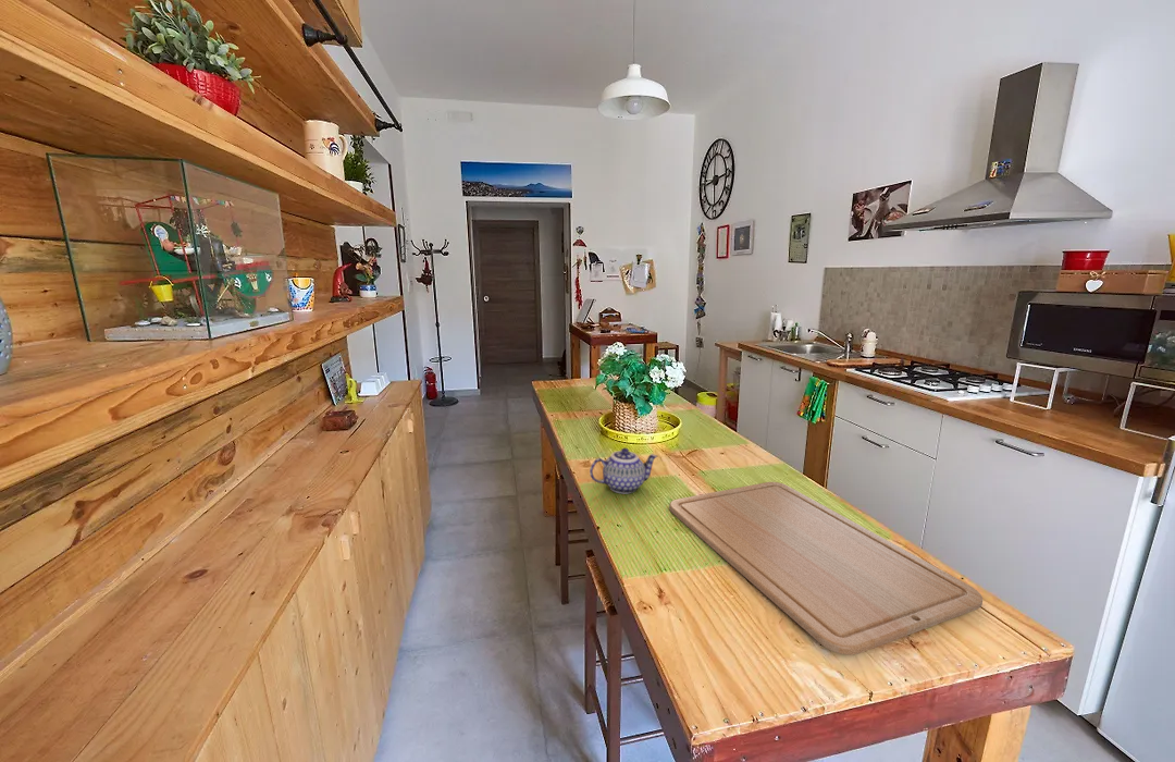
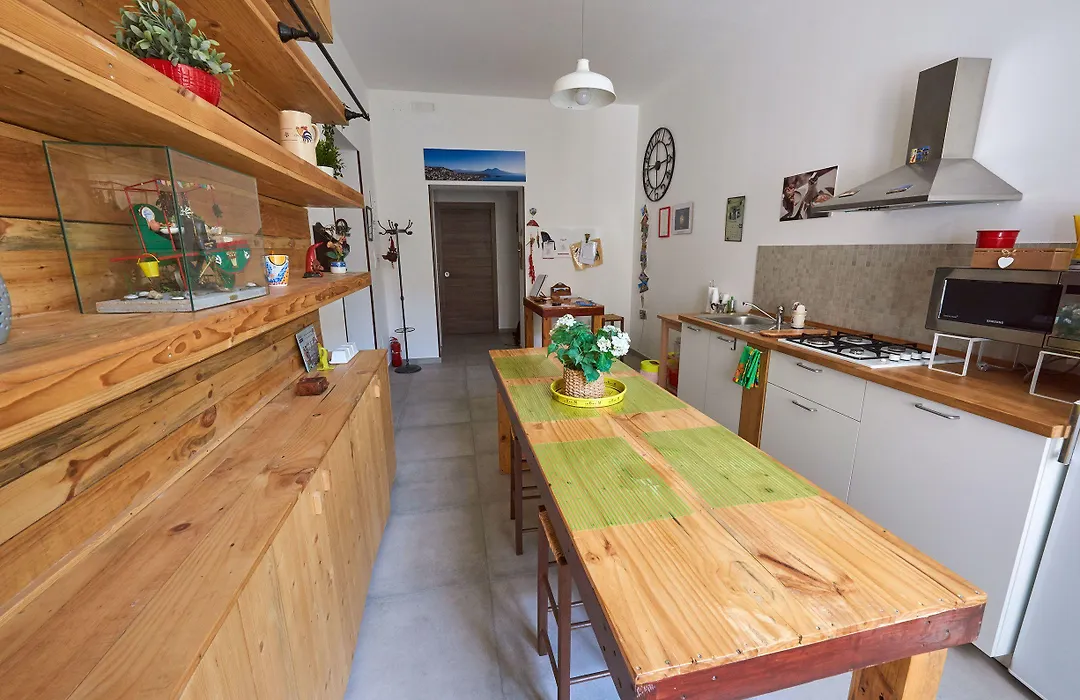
- chopping board (799, 543)
- teapot (623, 468)
